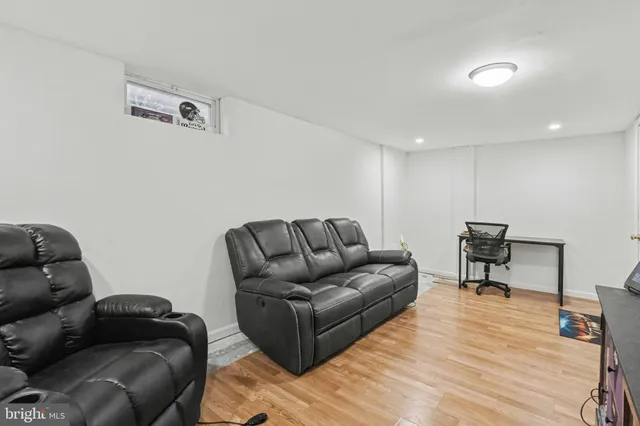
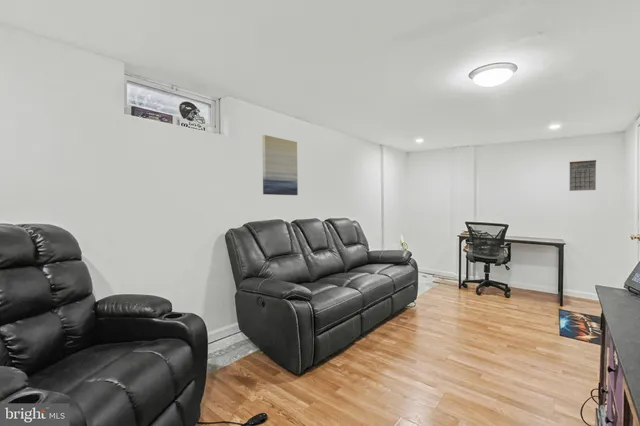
+ wall art (280, 166)
+ calendar (582, 172)
